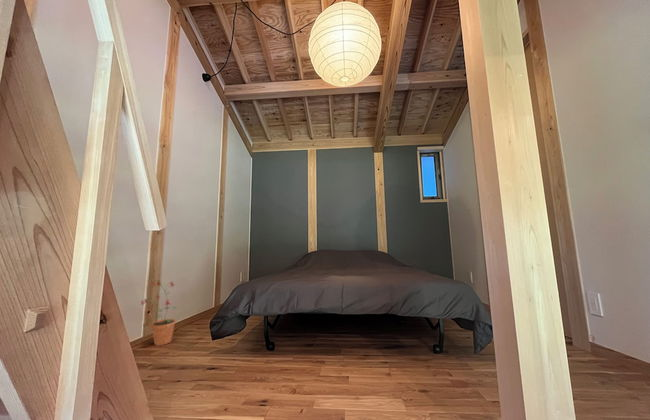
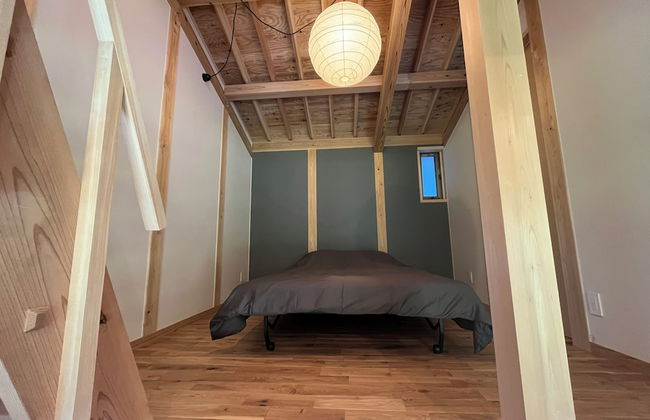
- potted plant (161, 310)
